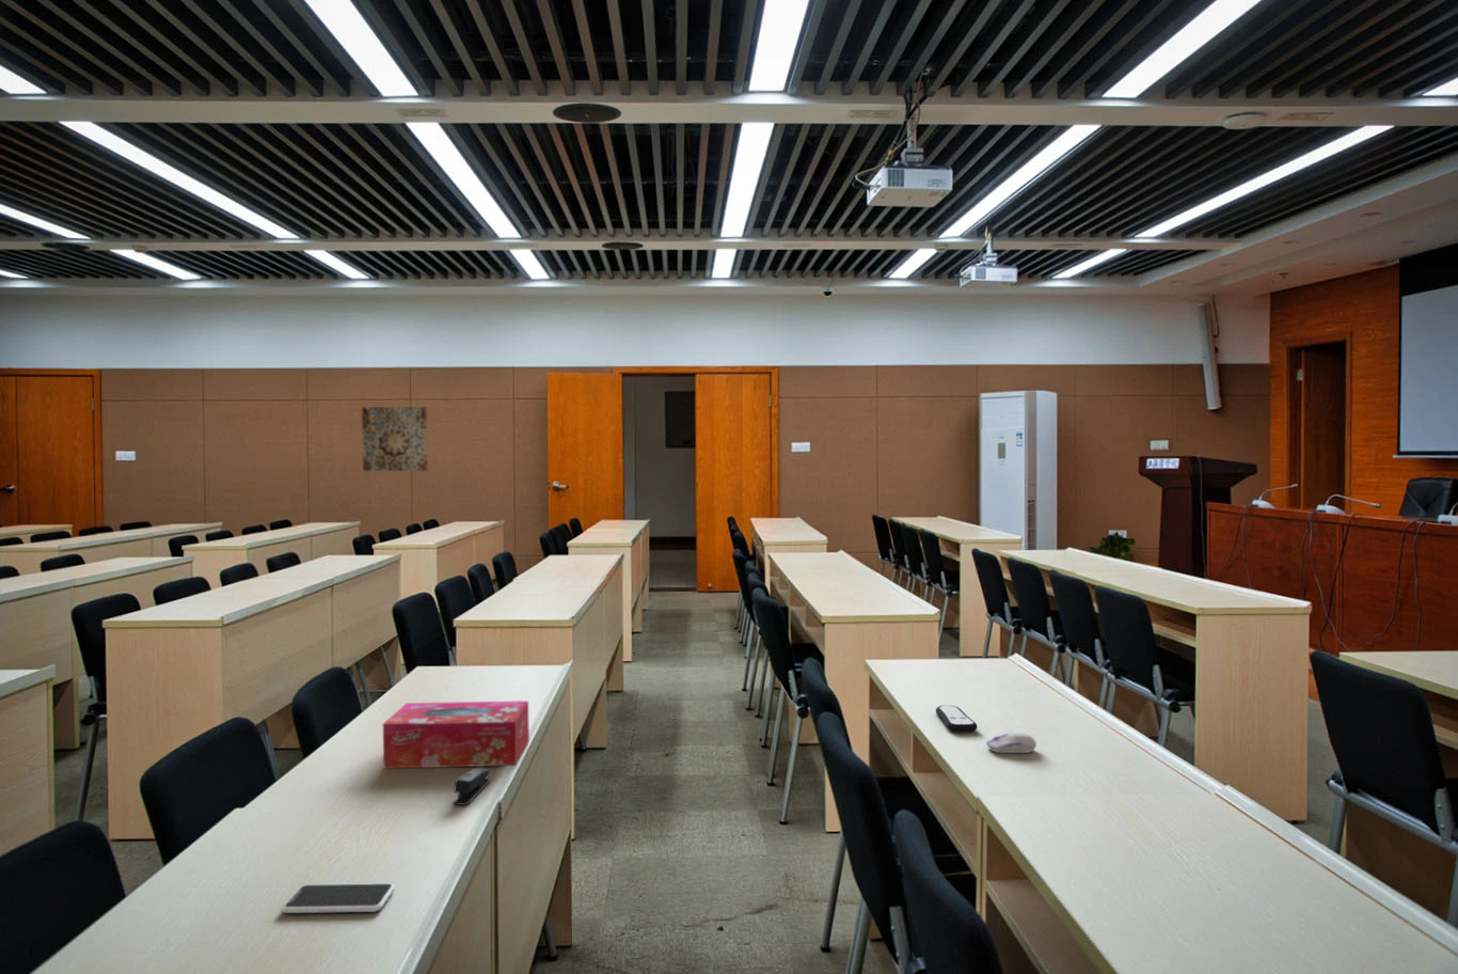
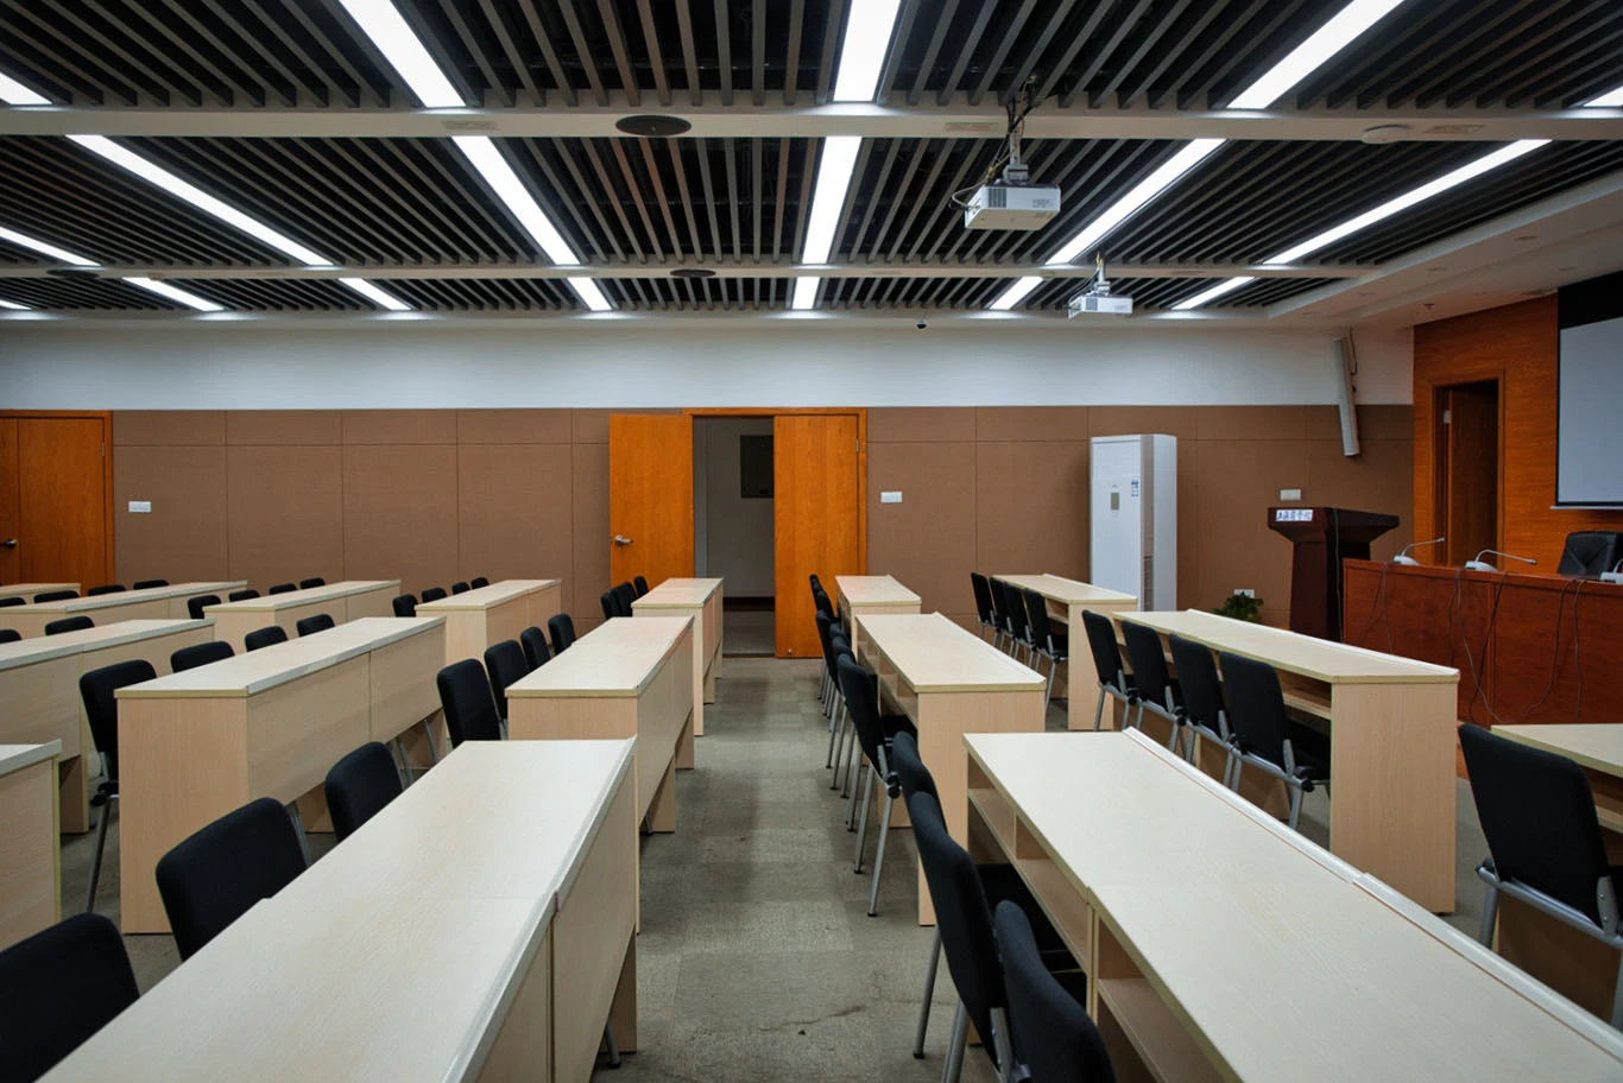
- remote control (954, 717)
- stapler (472, 781)
- wall art (394, 439)
- tissue box (458, 733)
- smartphone (339, 897)
- computer mouse (1010, 740)
